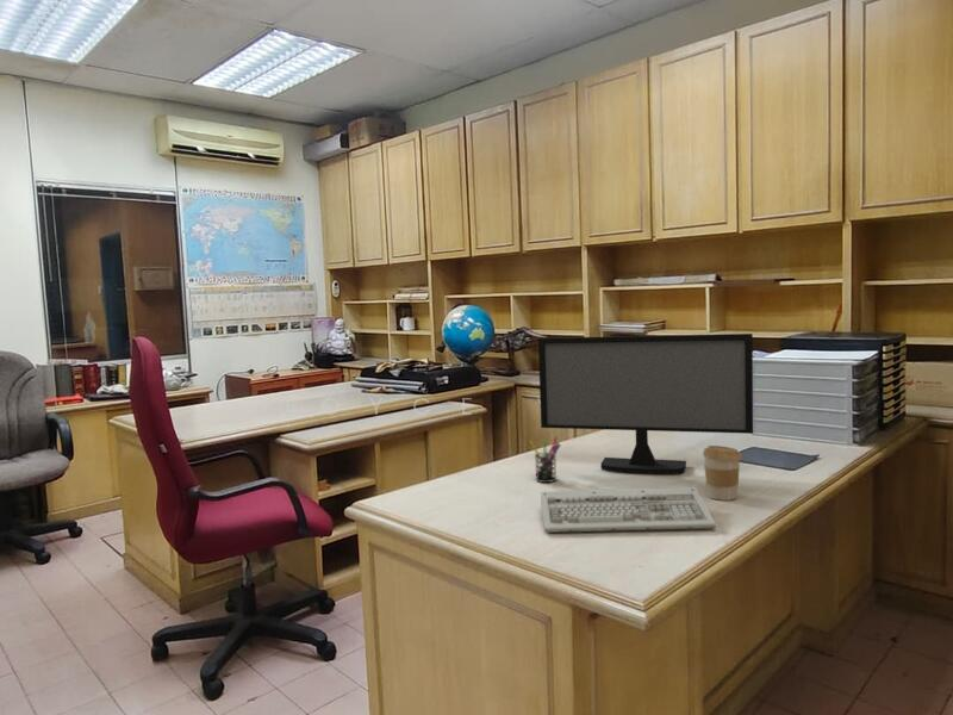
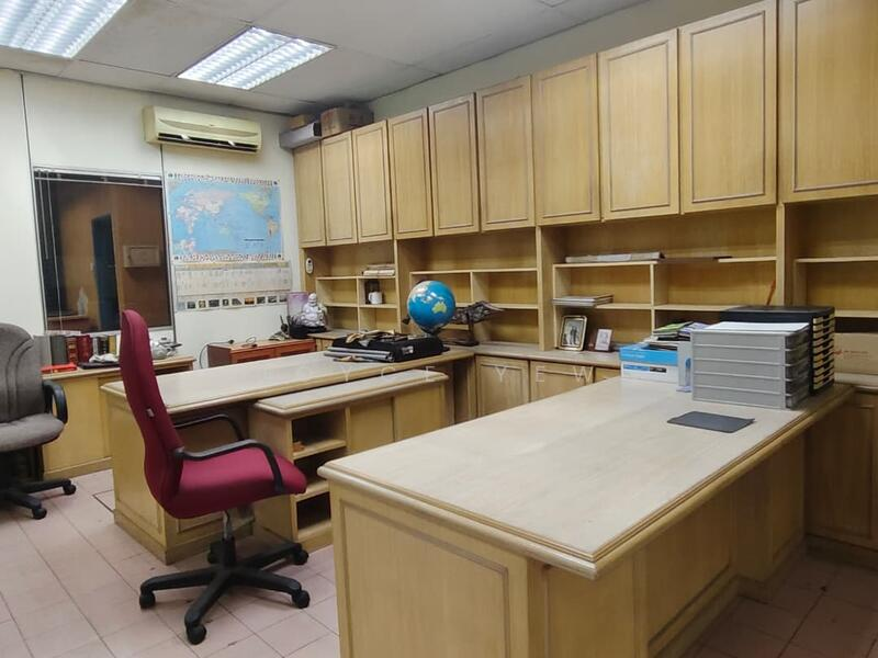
- keyboard (623, 509)
- pen holder (546, 458)
- computer monitor (641, 403)
- coffee cup (722, 471)
